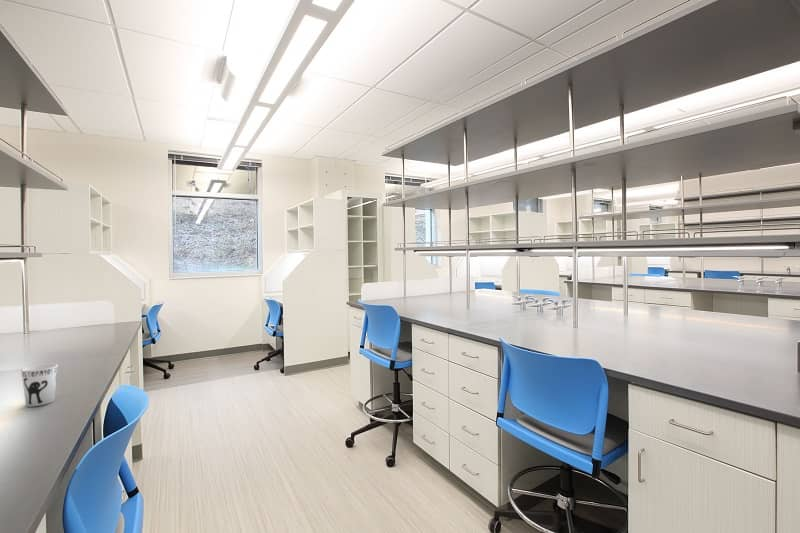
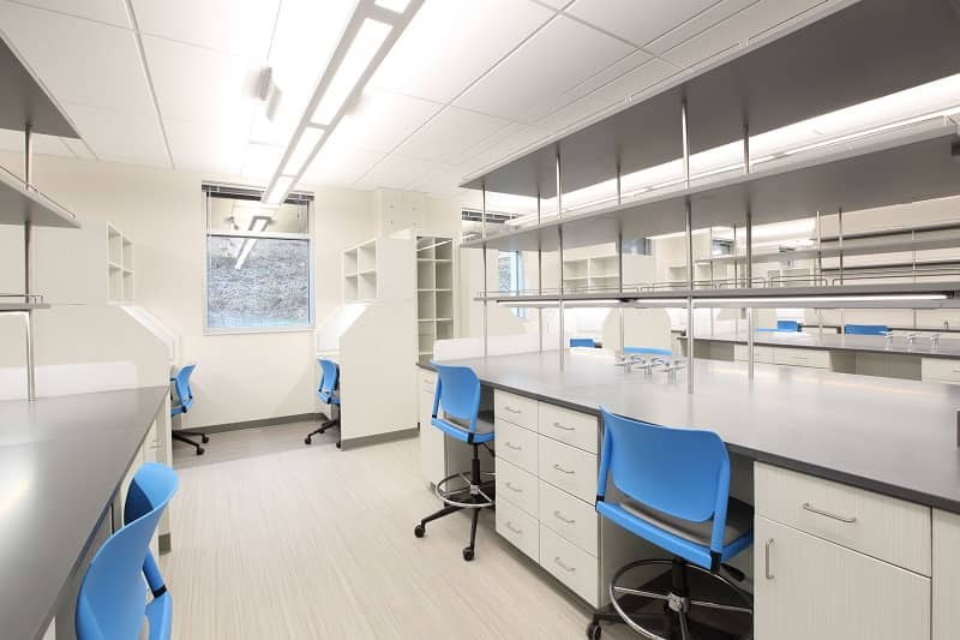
- cup (40, 385)
